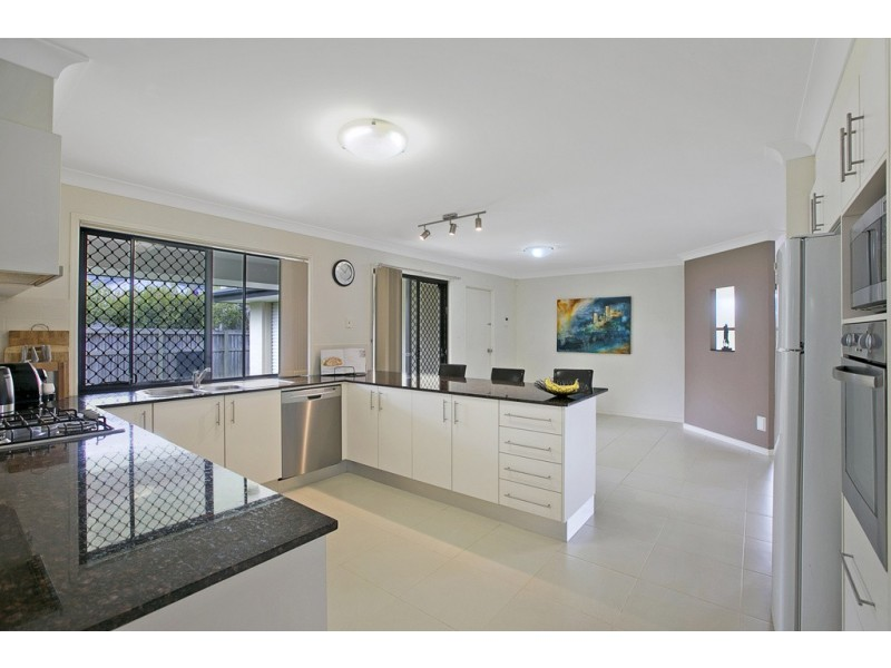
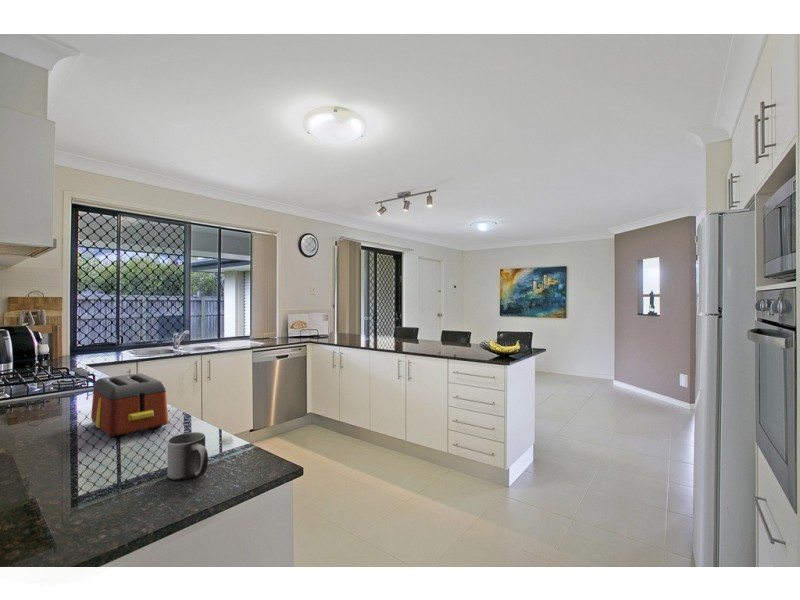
+ toaster (129, 403)
+ mug (190, 457)
